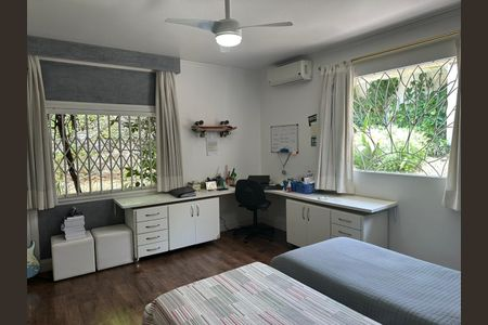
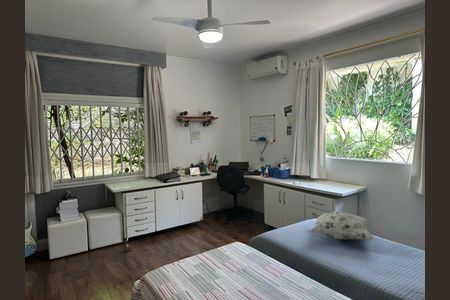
+ decorative pillow (340, 225)
